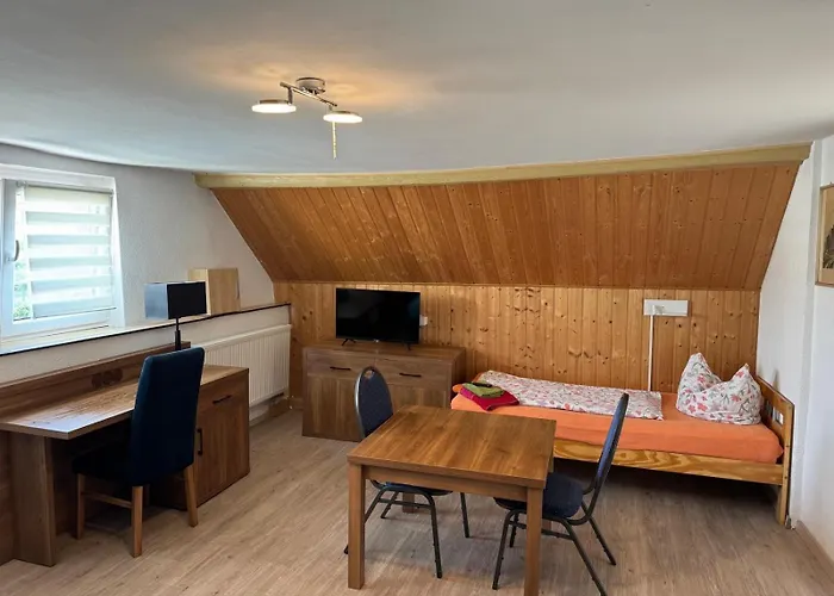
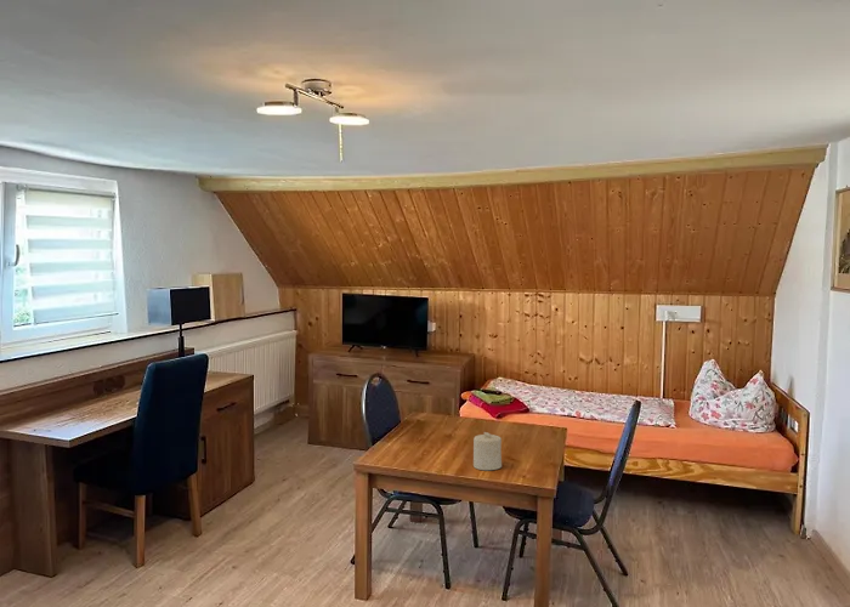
+ candle (487, 448)
